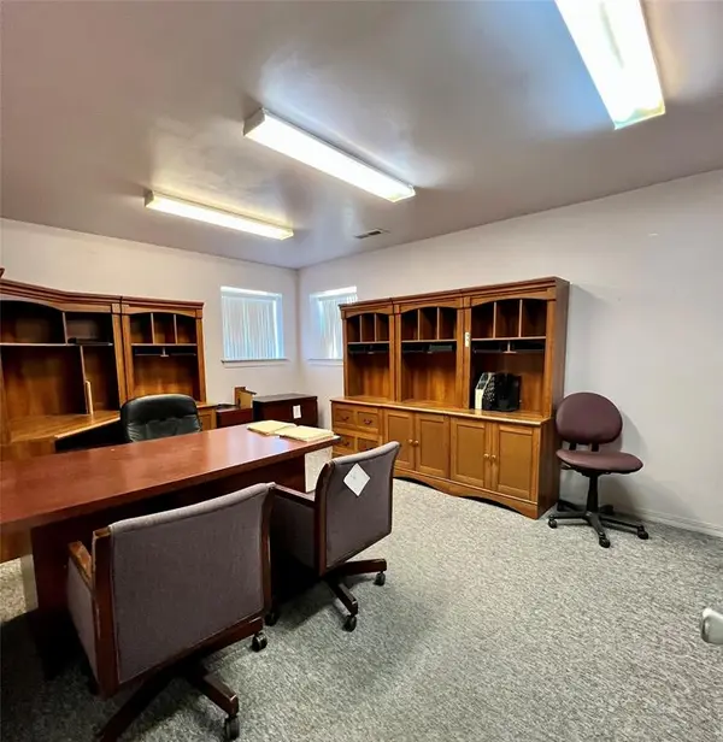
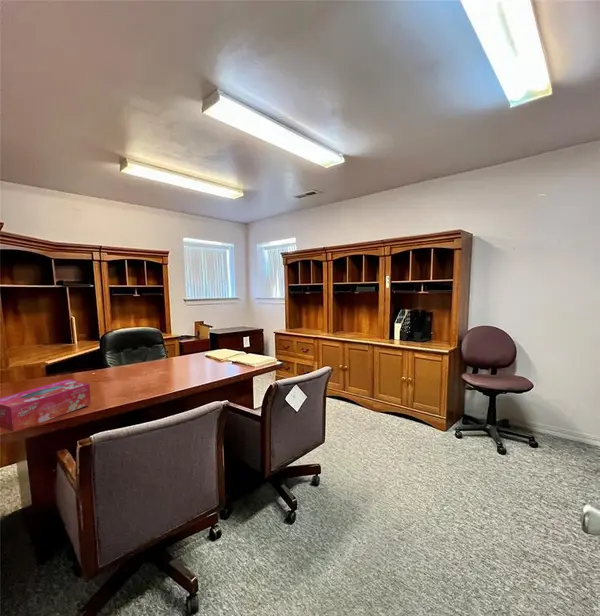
+ tissue box (44, 402)
